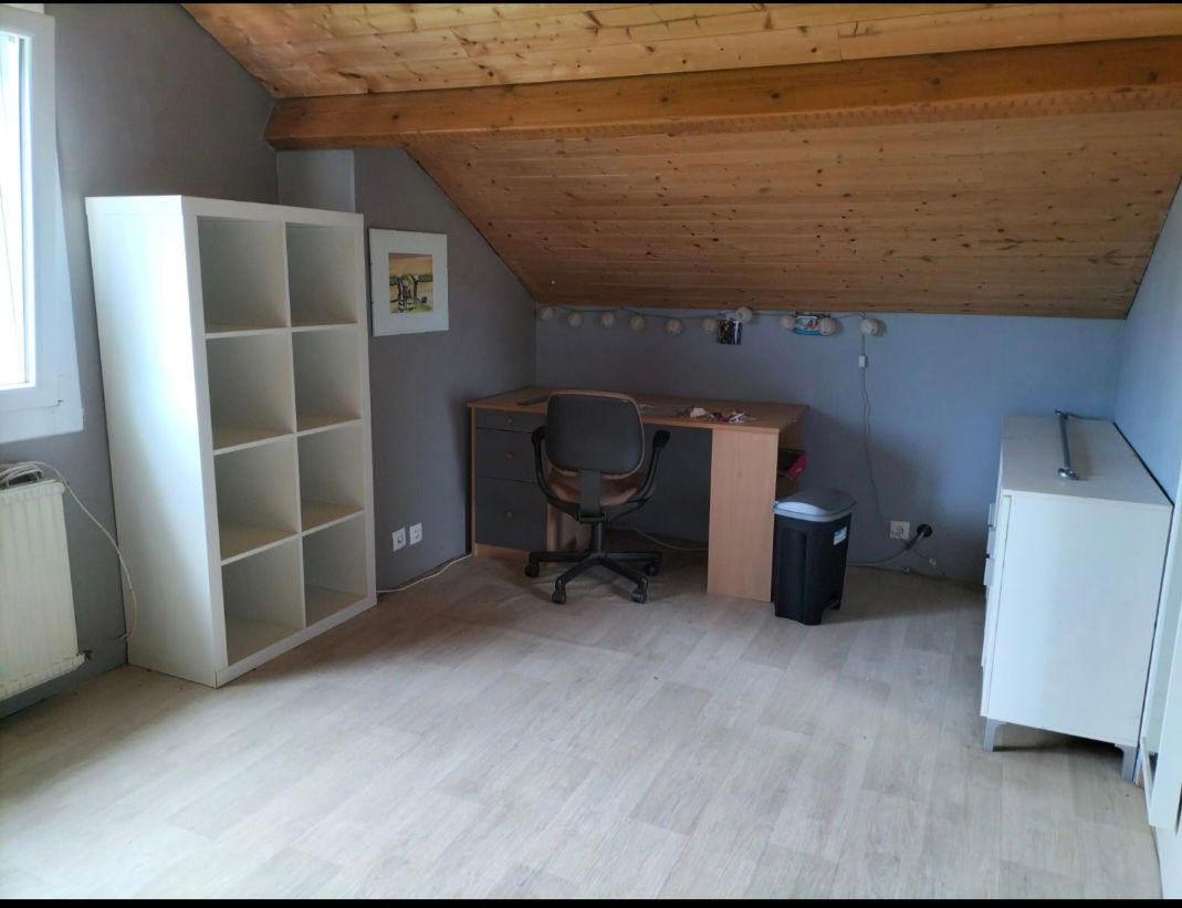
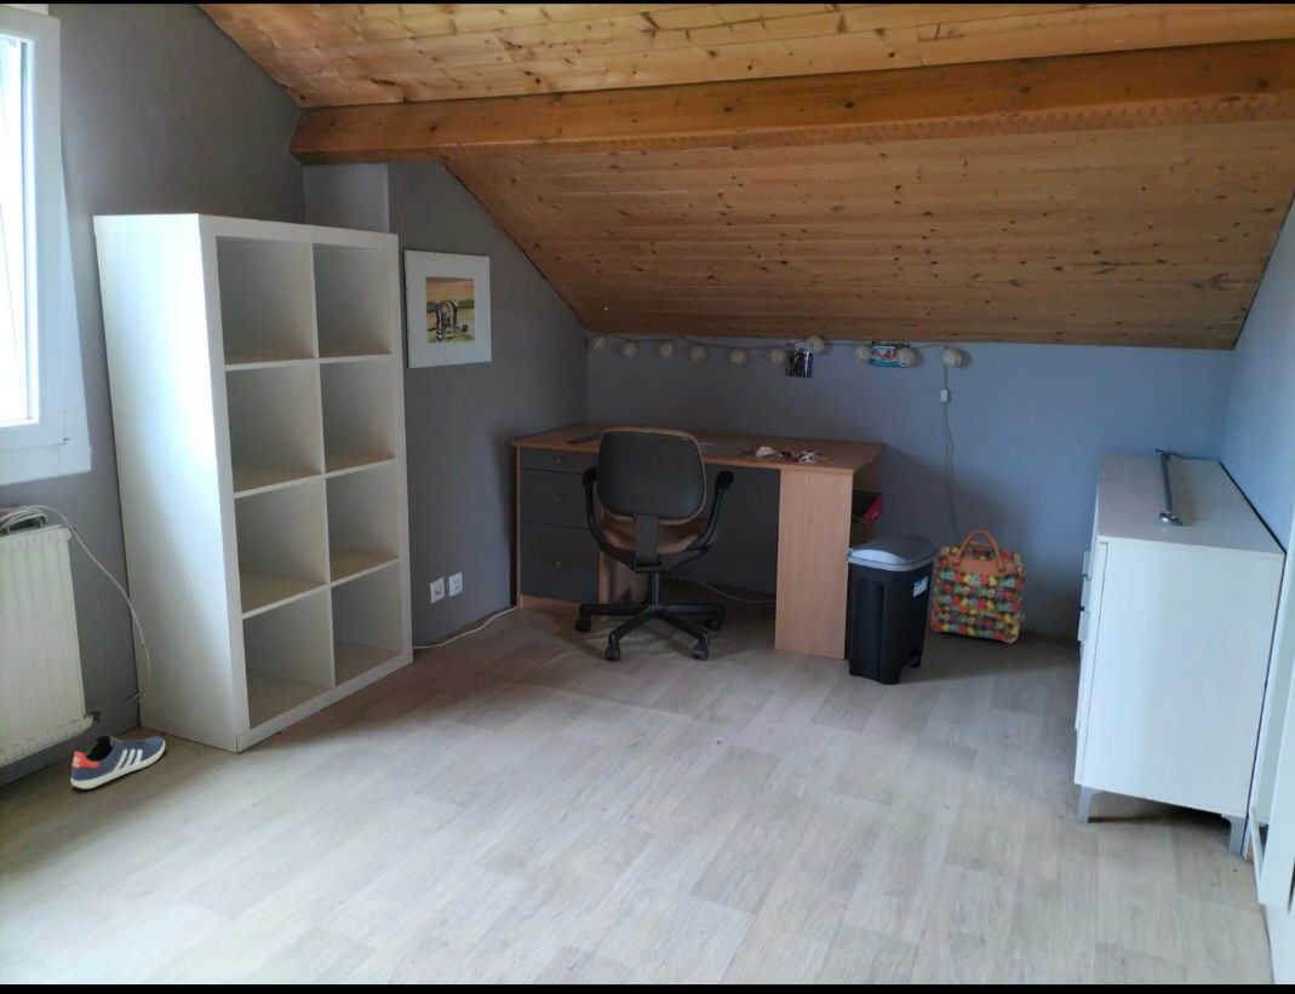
+ sneaker (120, 749)
+ backpack (976, 581)
